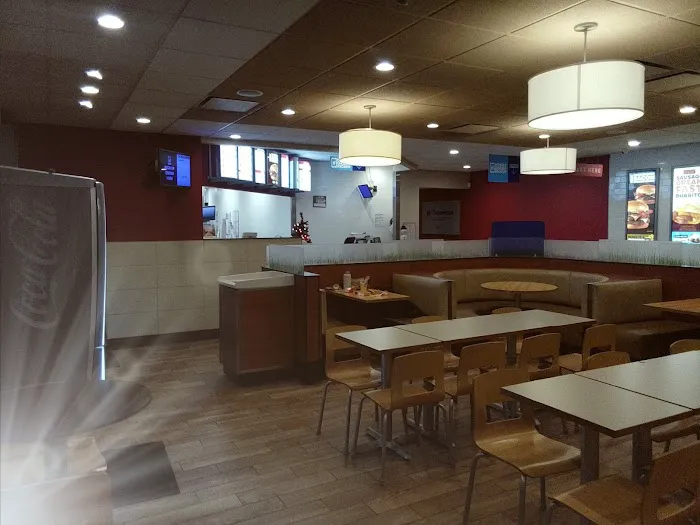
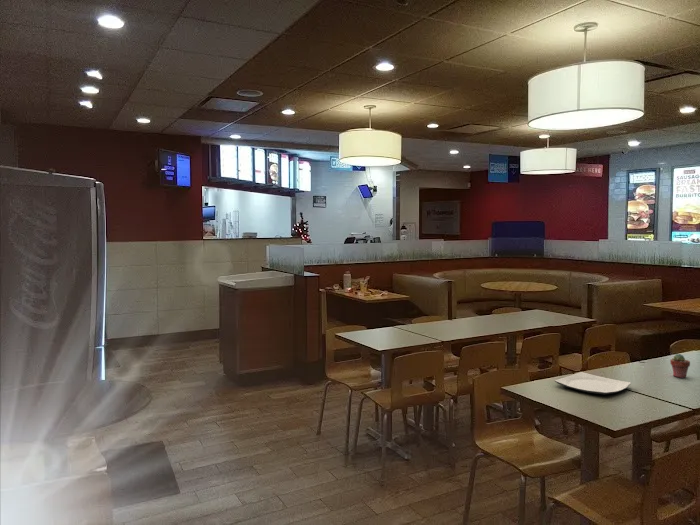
+ potted succulent (679, 365)
+ plate (592, 384)
